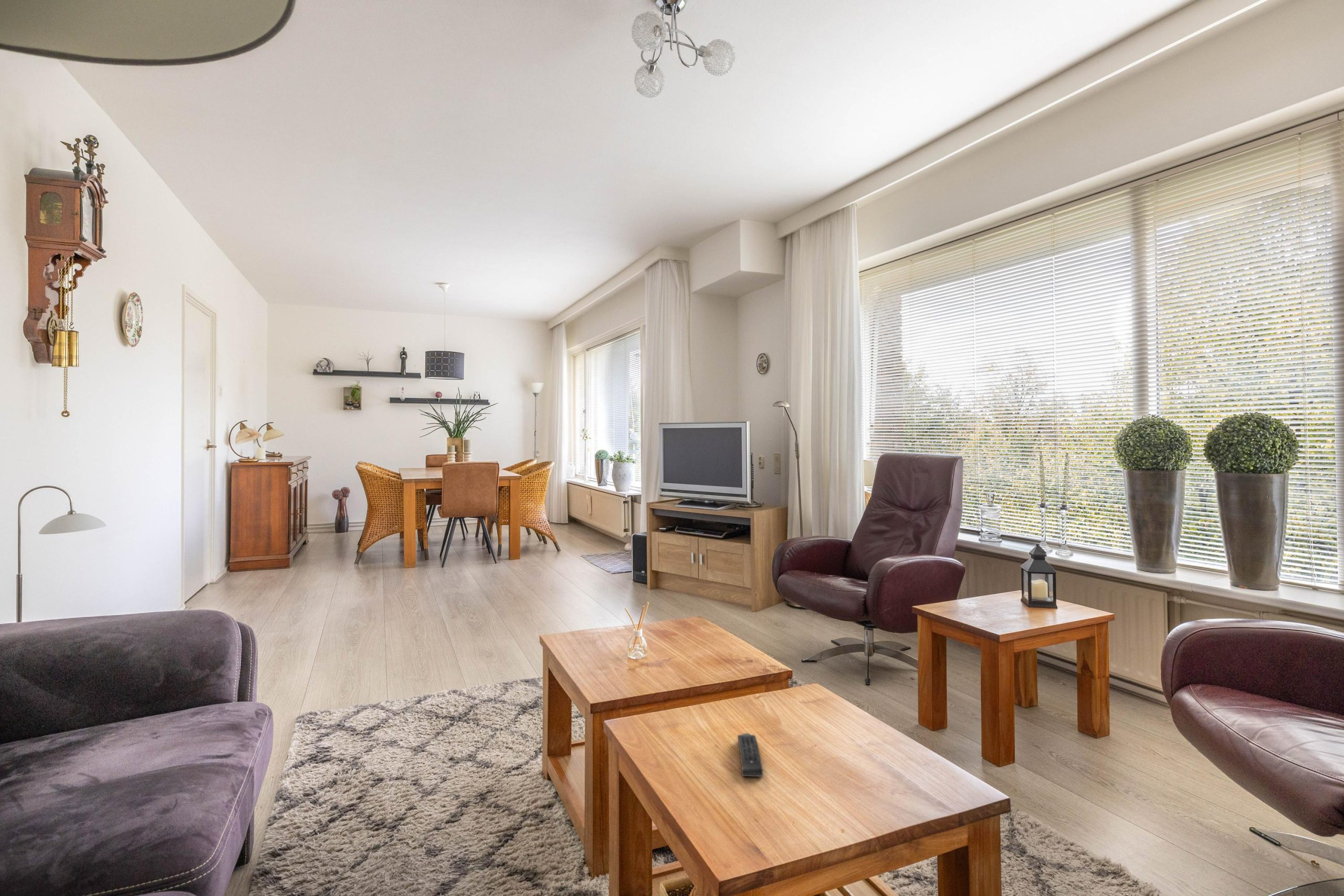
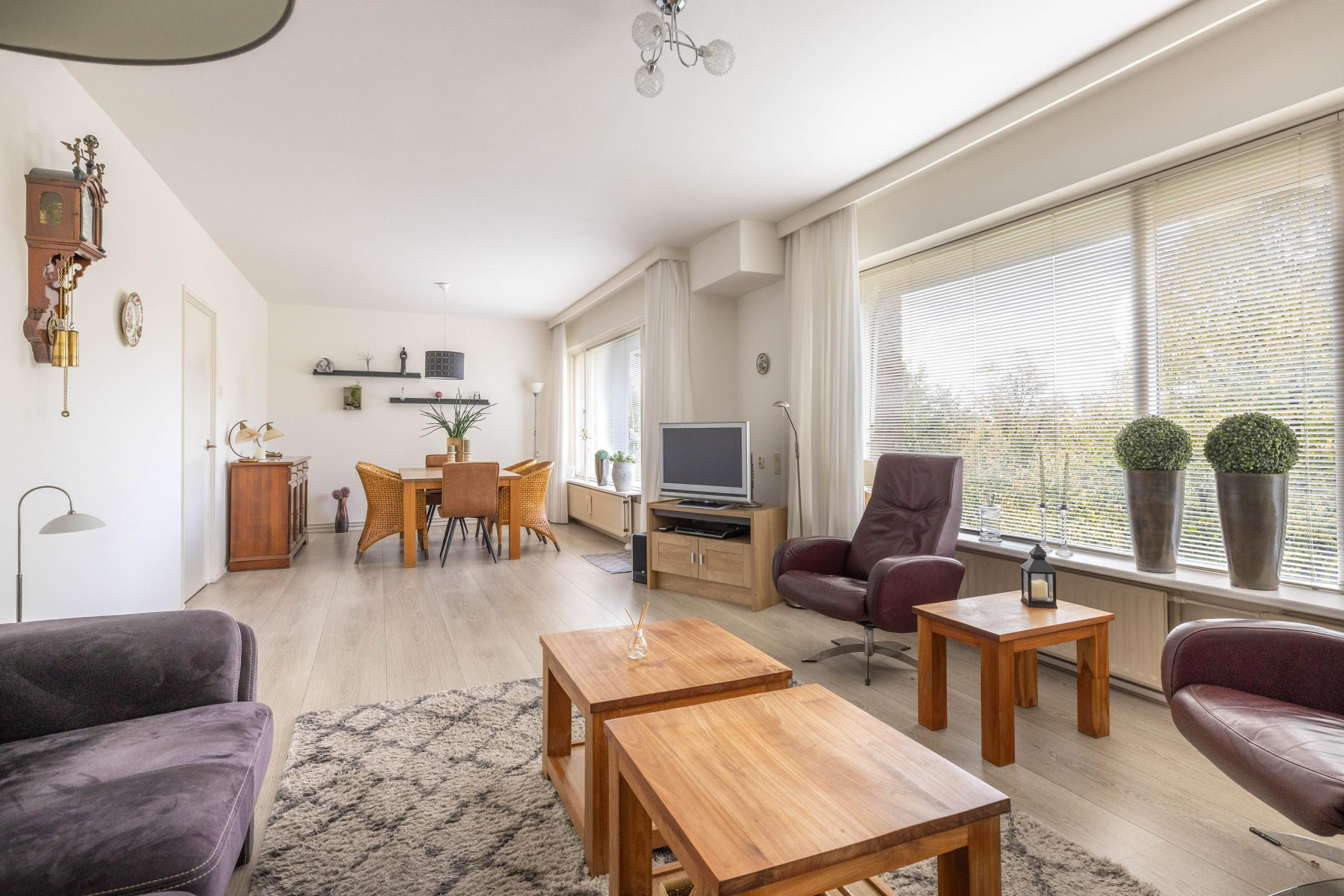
- remote control (749, 752)
